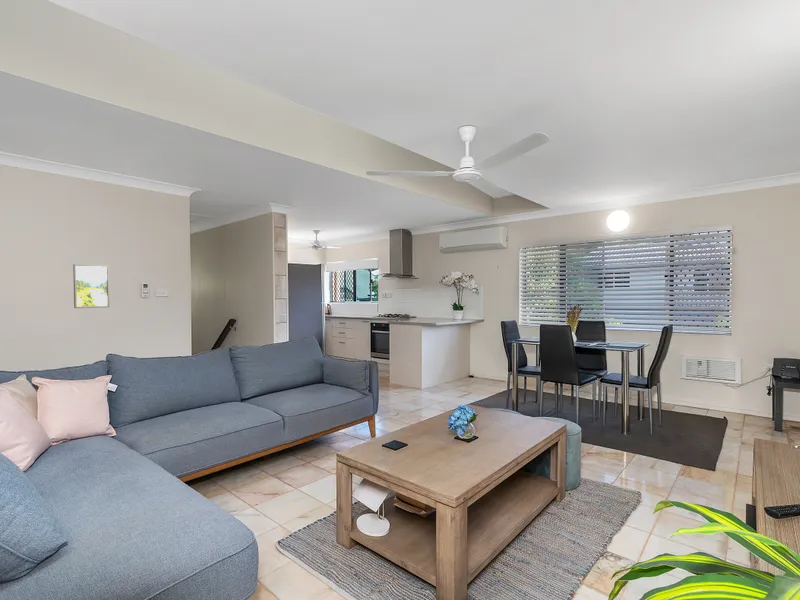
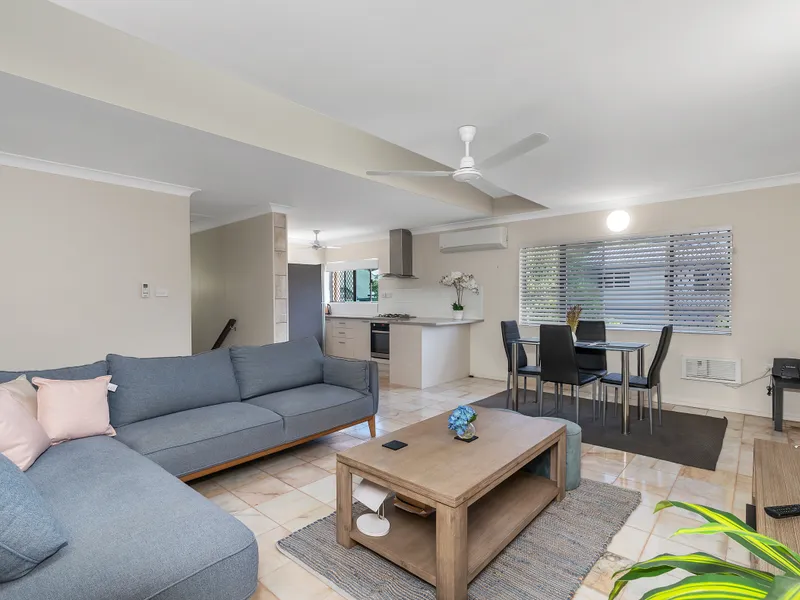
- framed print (91, 286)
